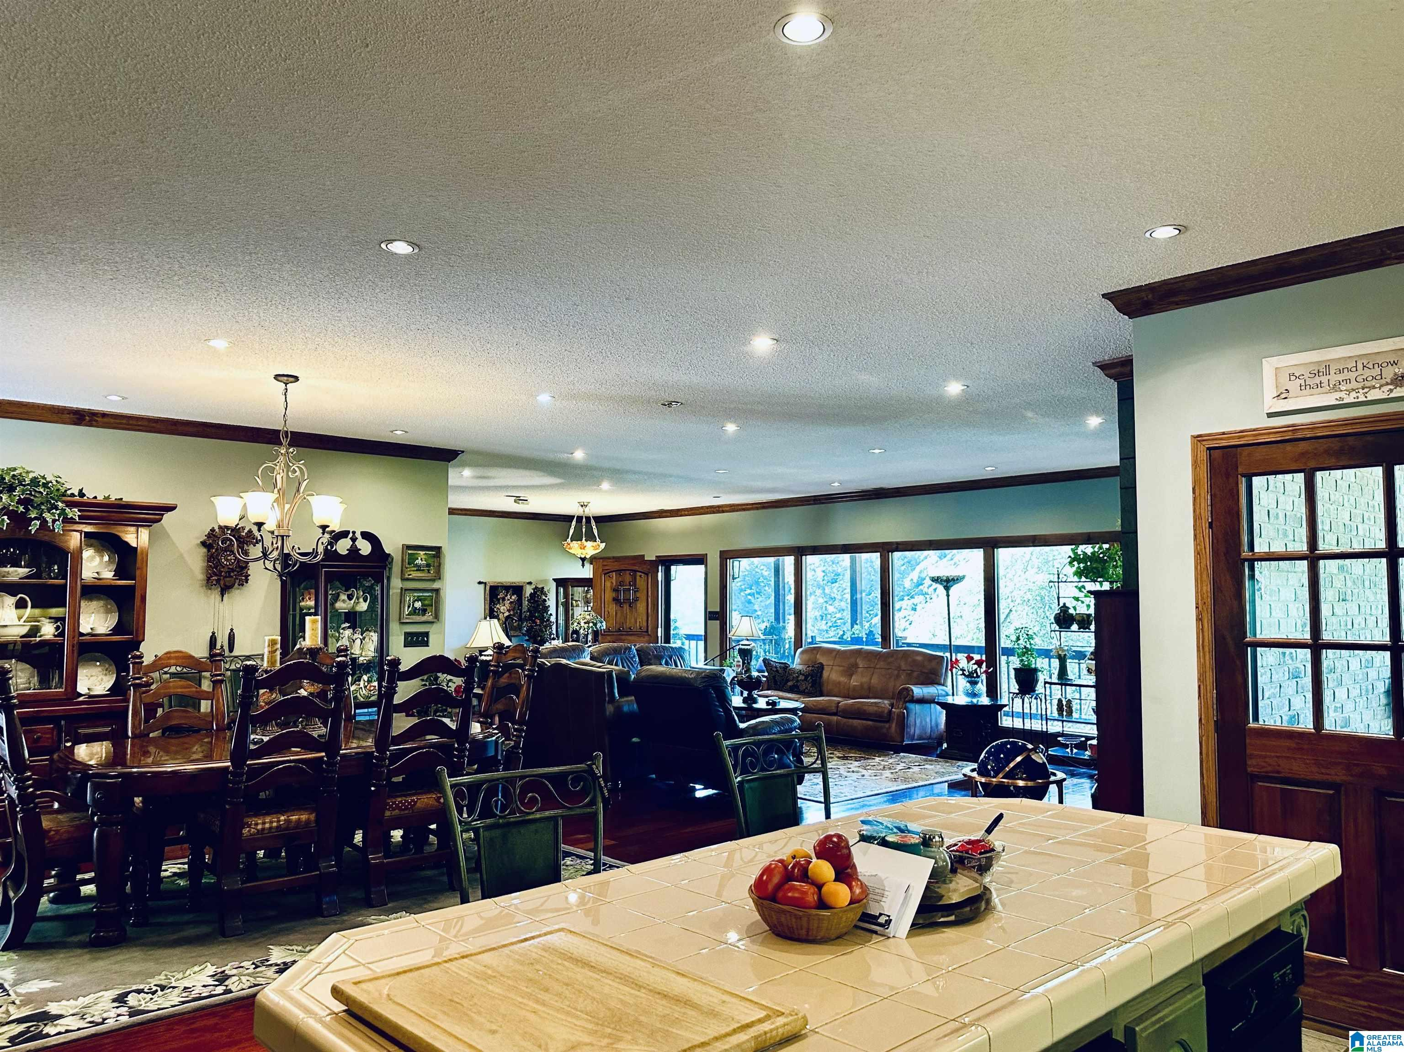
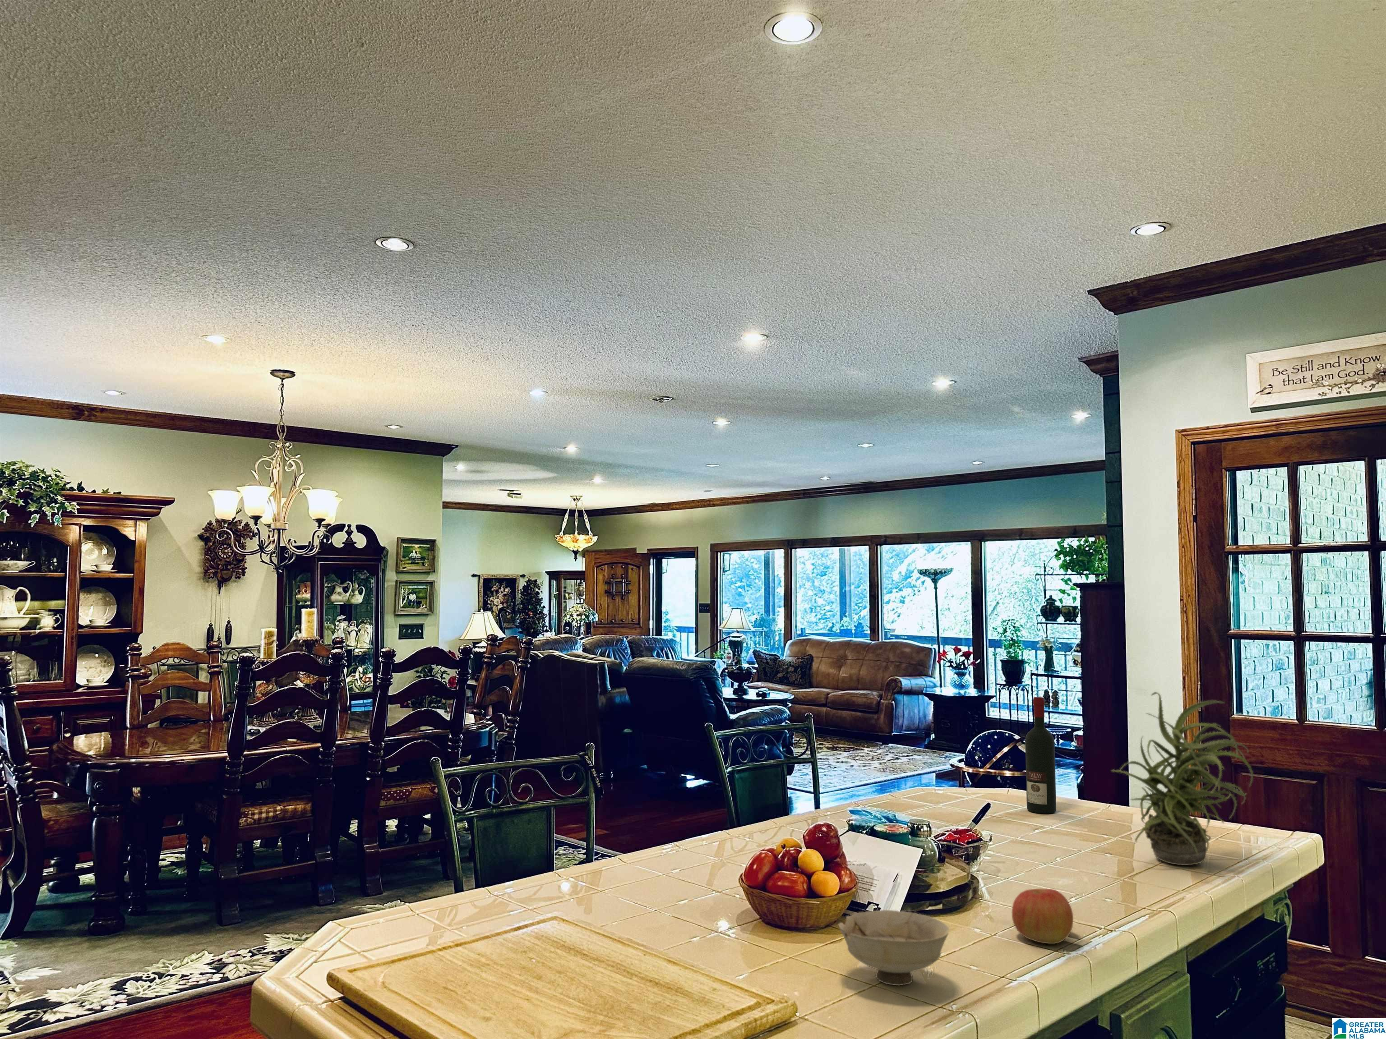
+ potted plant (1188, 779)
+ alcohol (1040, 753)
+ apple (1042, 913)
+ bowl (894, 950)
